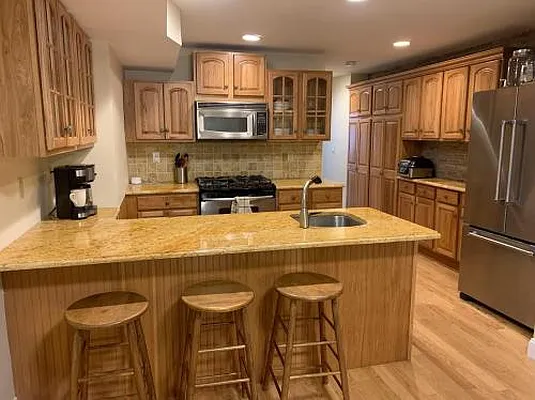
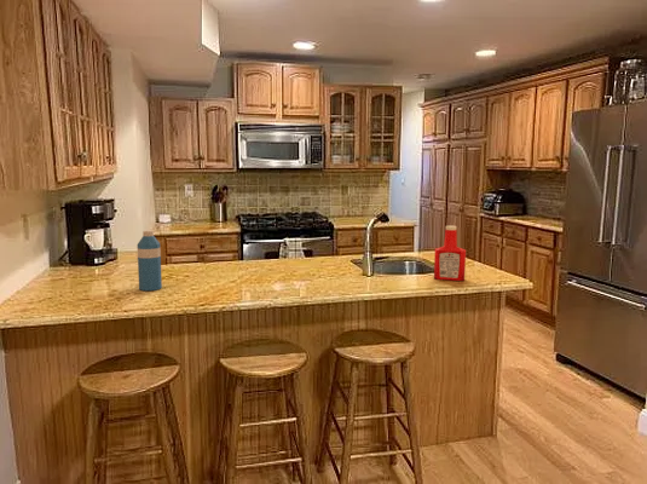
+ water bottle (149, 259)
+ soap bottle (450, 252)
